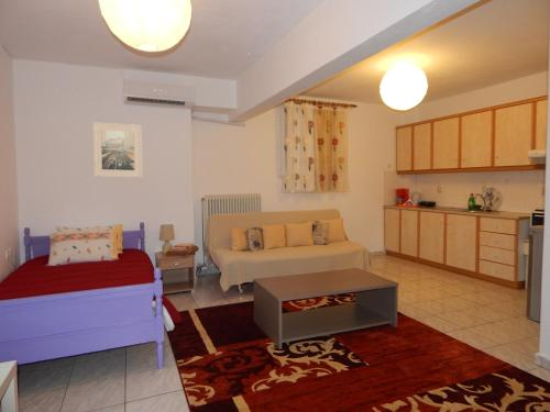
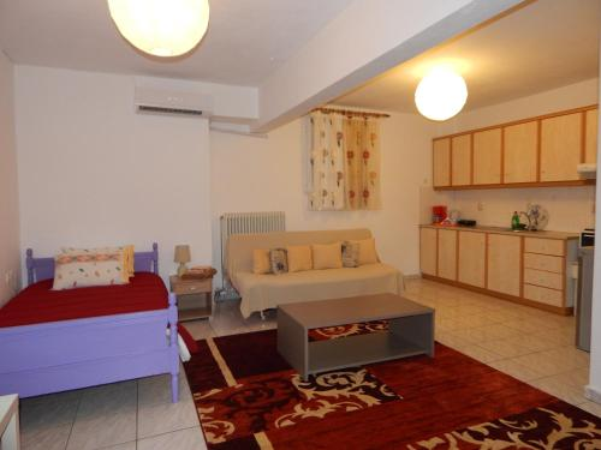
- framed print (118, 151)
